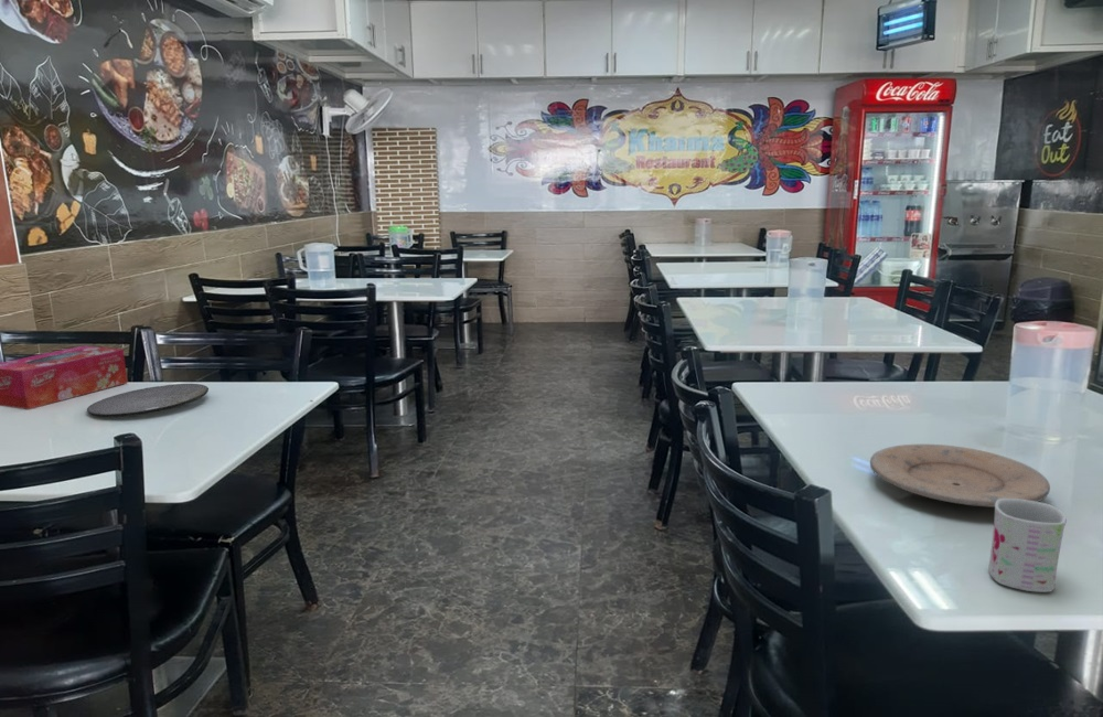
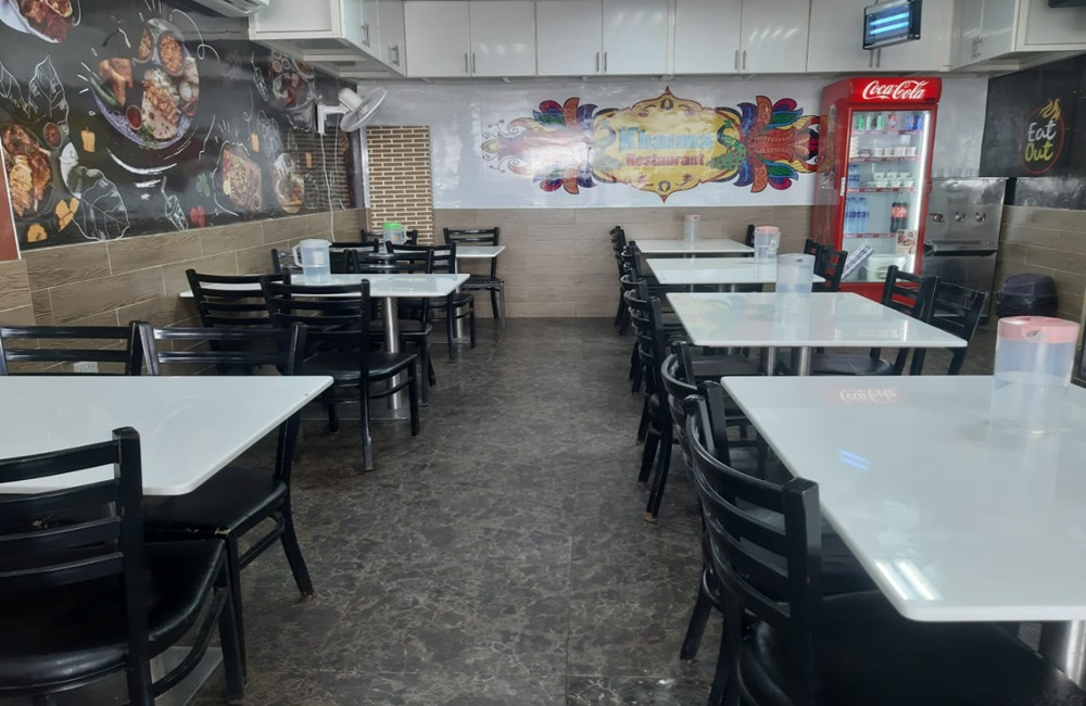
- mug (1022, 539)
- plate (149, 399)
- plate (954, 479)
- tissue box (58, 375)
